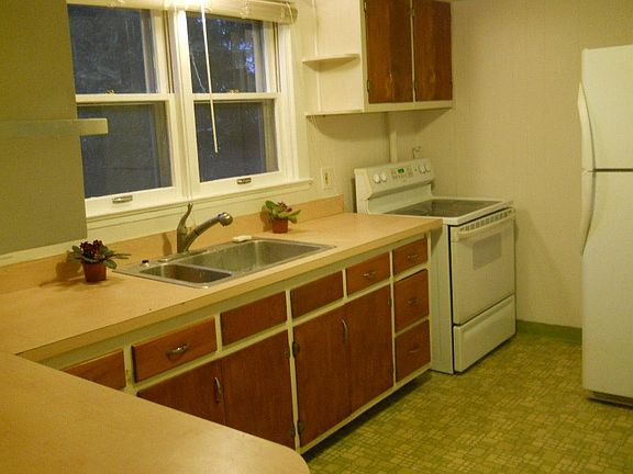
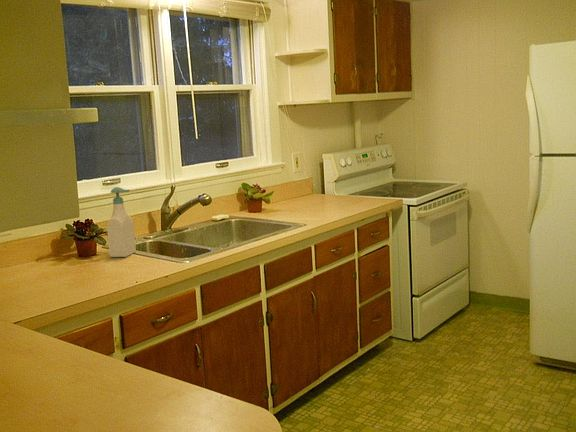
+ soap bottle (122, 221)
